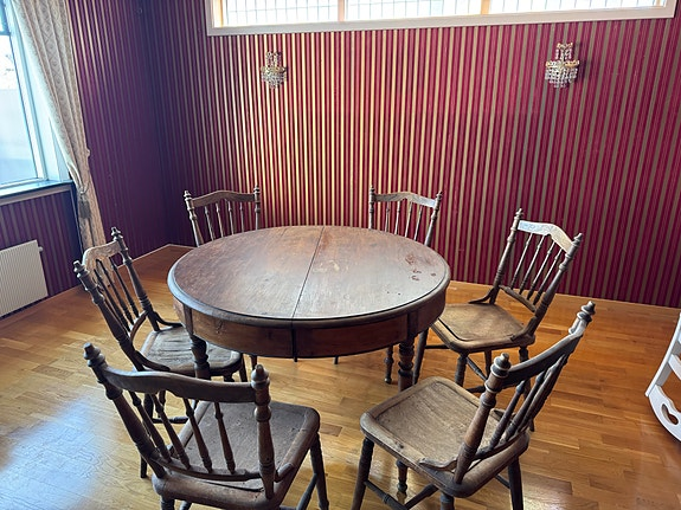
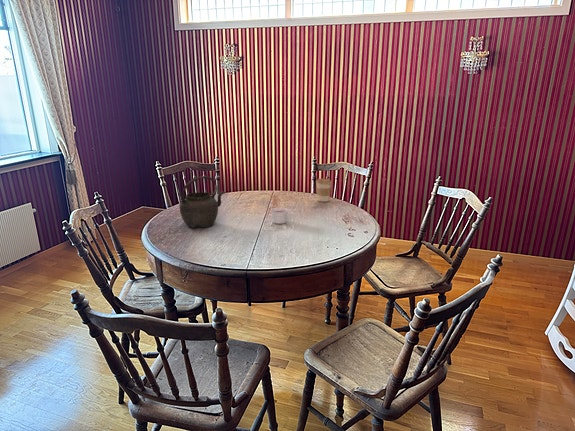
+ kettle (204, 199)
+ coffee cup (323, 189)
+ candle (279, 215)
